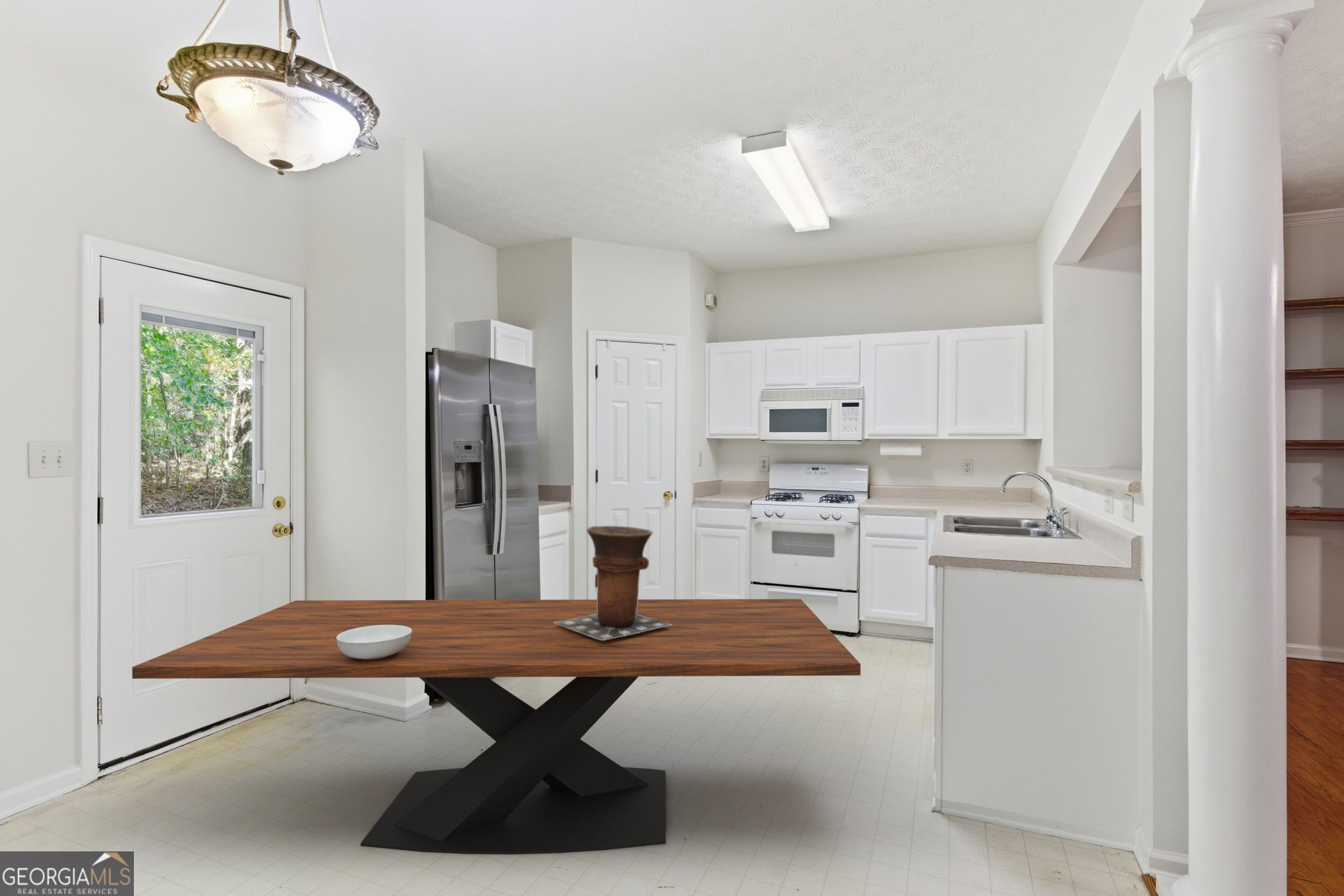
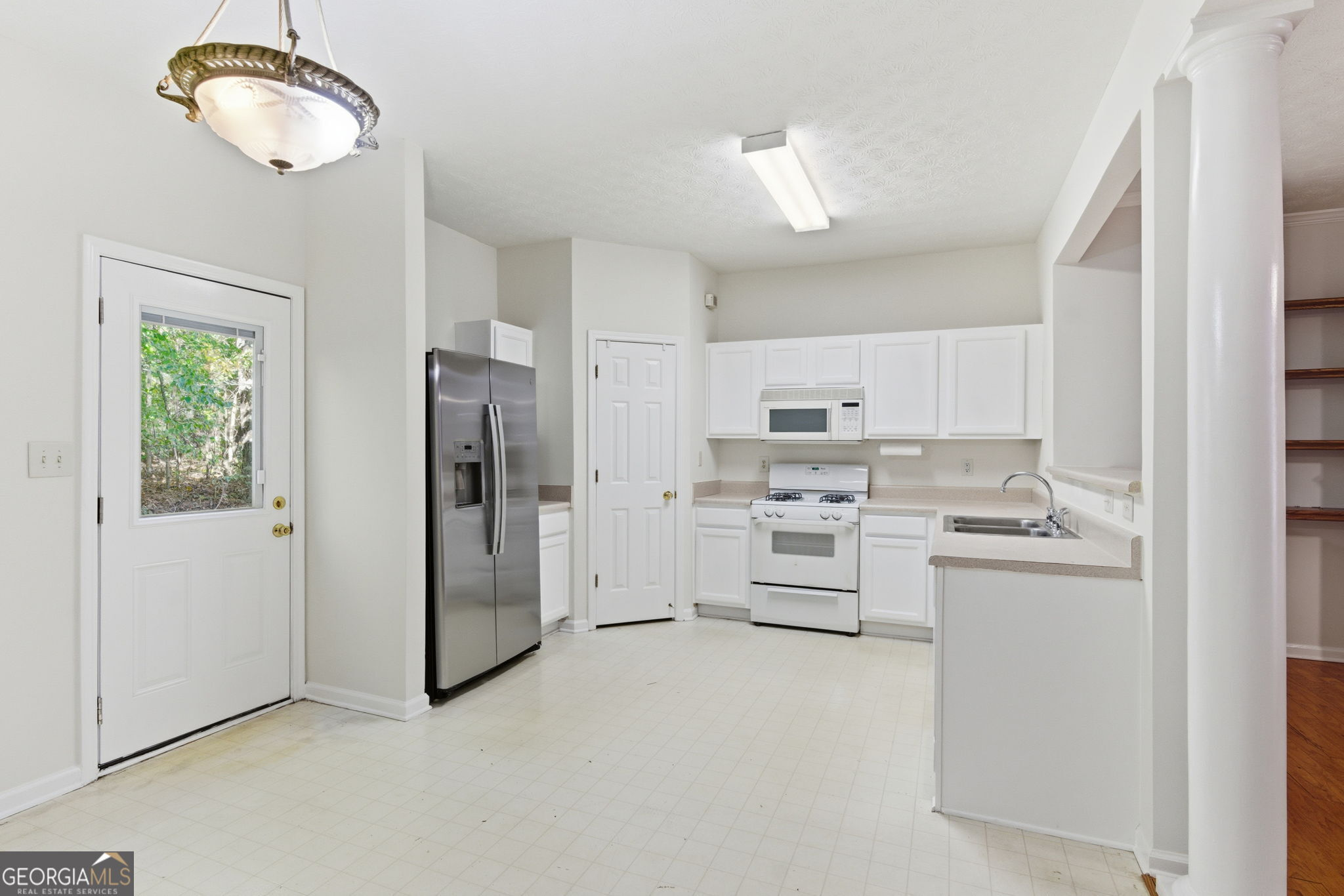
- vase (612, 577)
- dining table (528, 716)
- serving bowl (375, 642)
